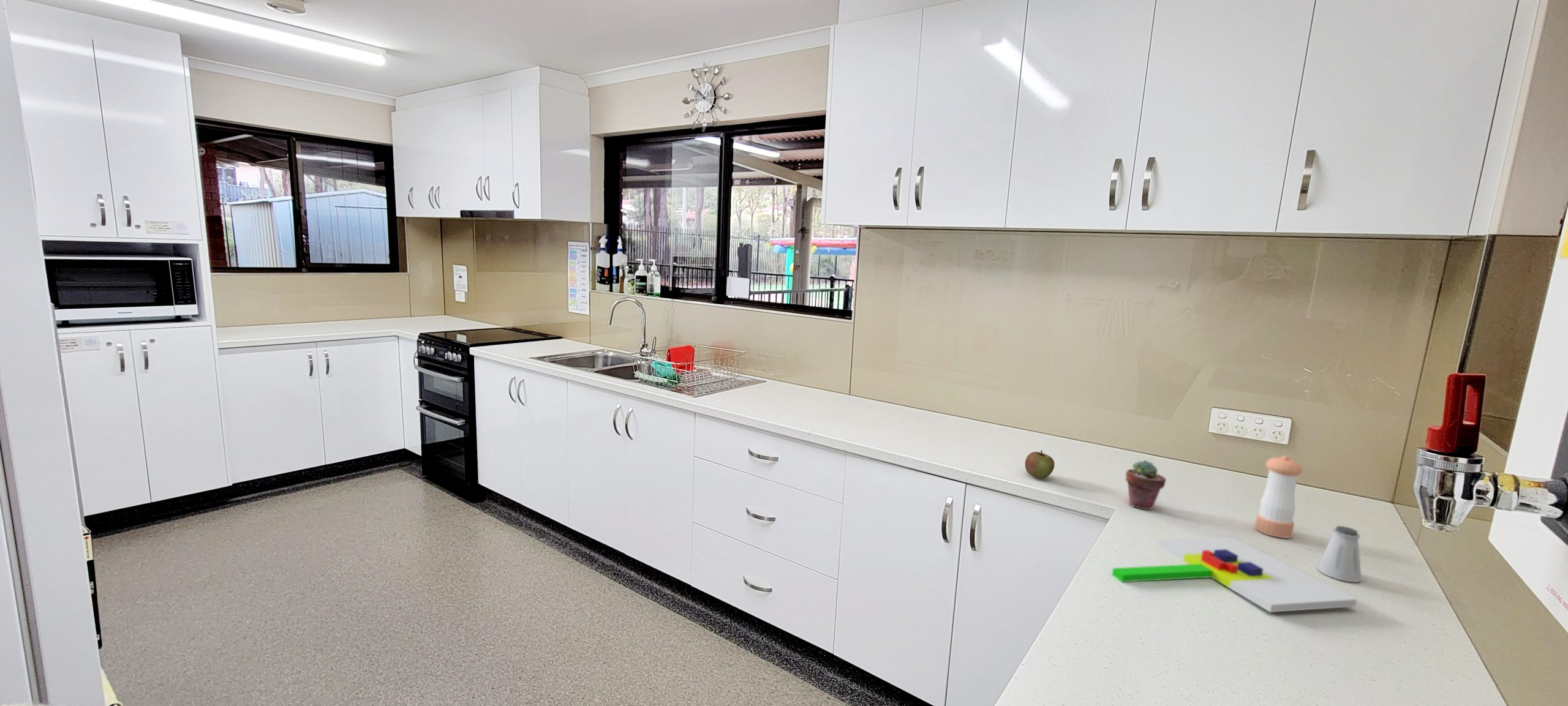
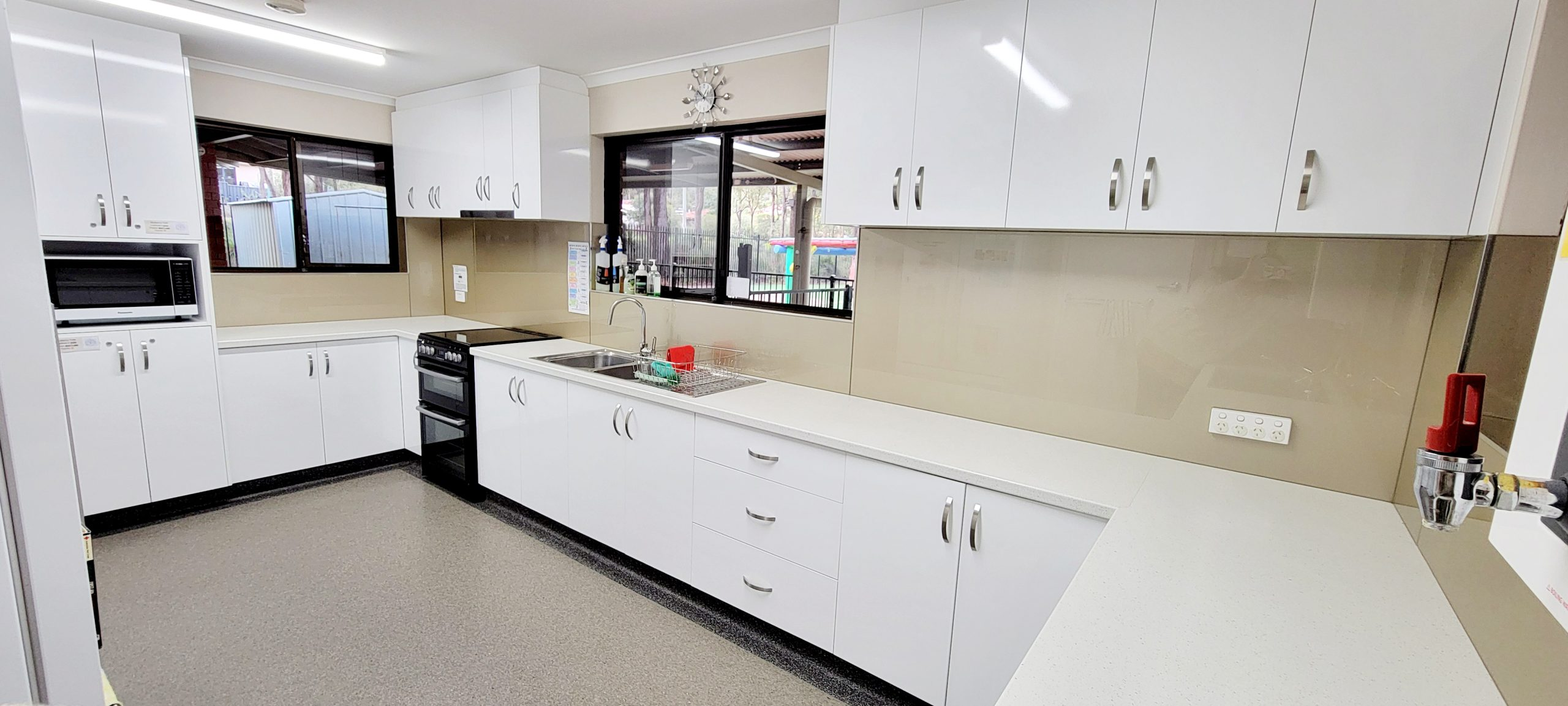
- saltshaker (1343, 551)
- pepper shaker (1279, 494)
- apple (1039, 463)
- potted succulent (1144, 483)
- chopping board (1206, 569)
